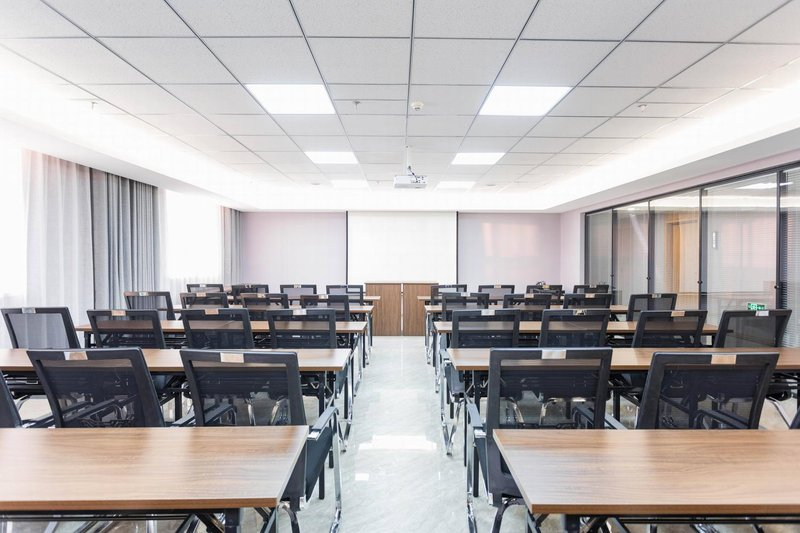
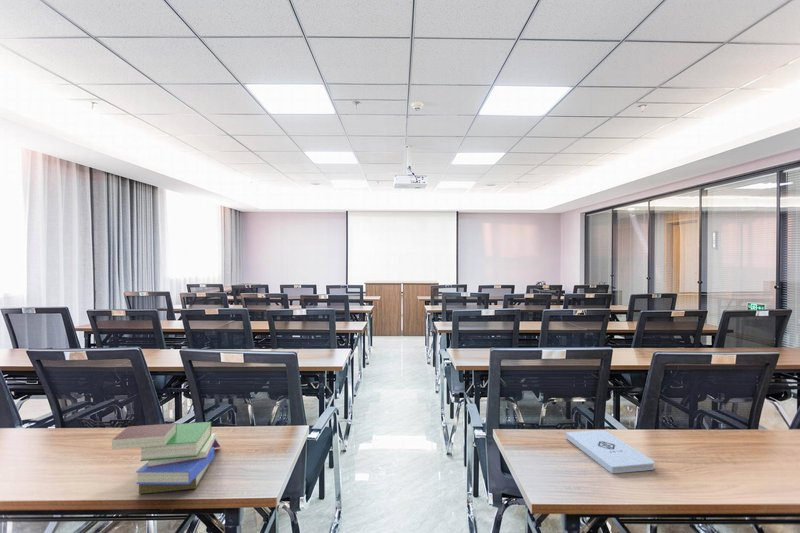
+ notepad (607, 449)
+ book (174, 446)
